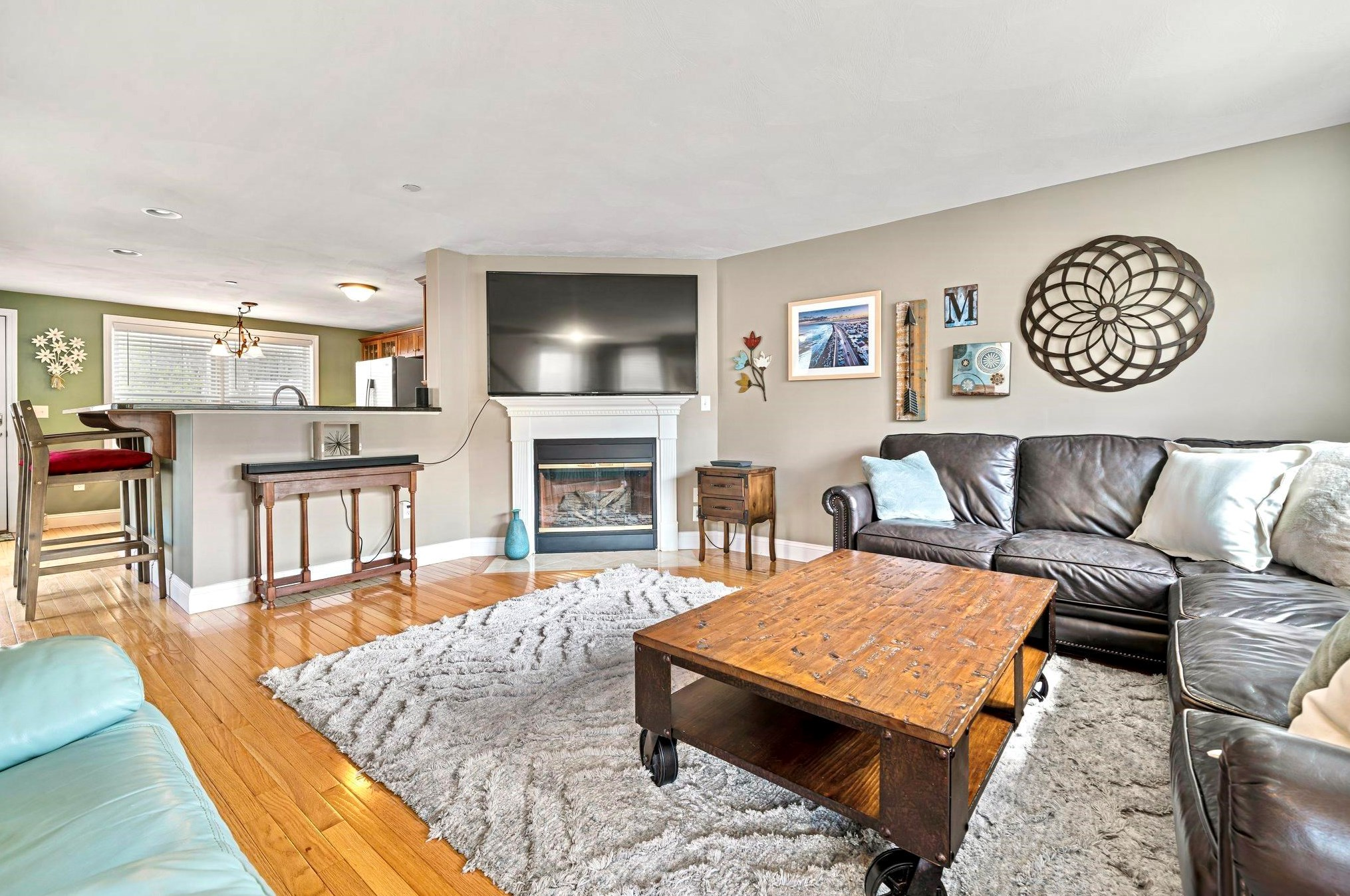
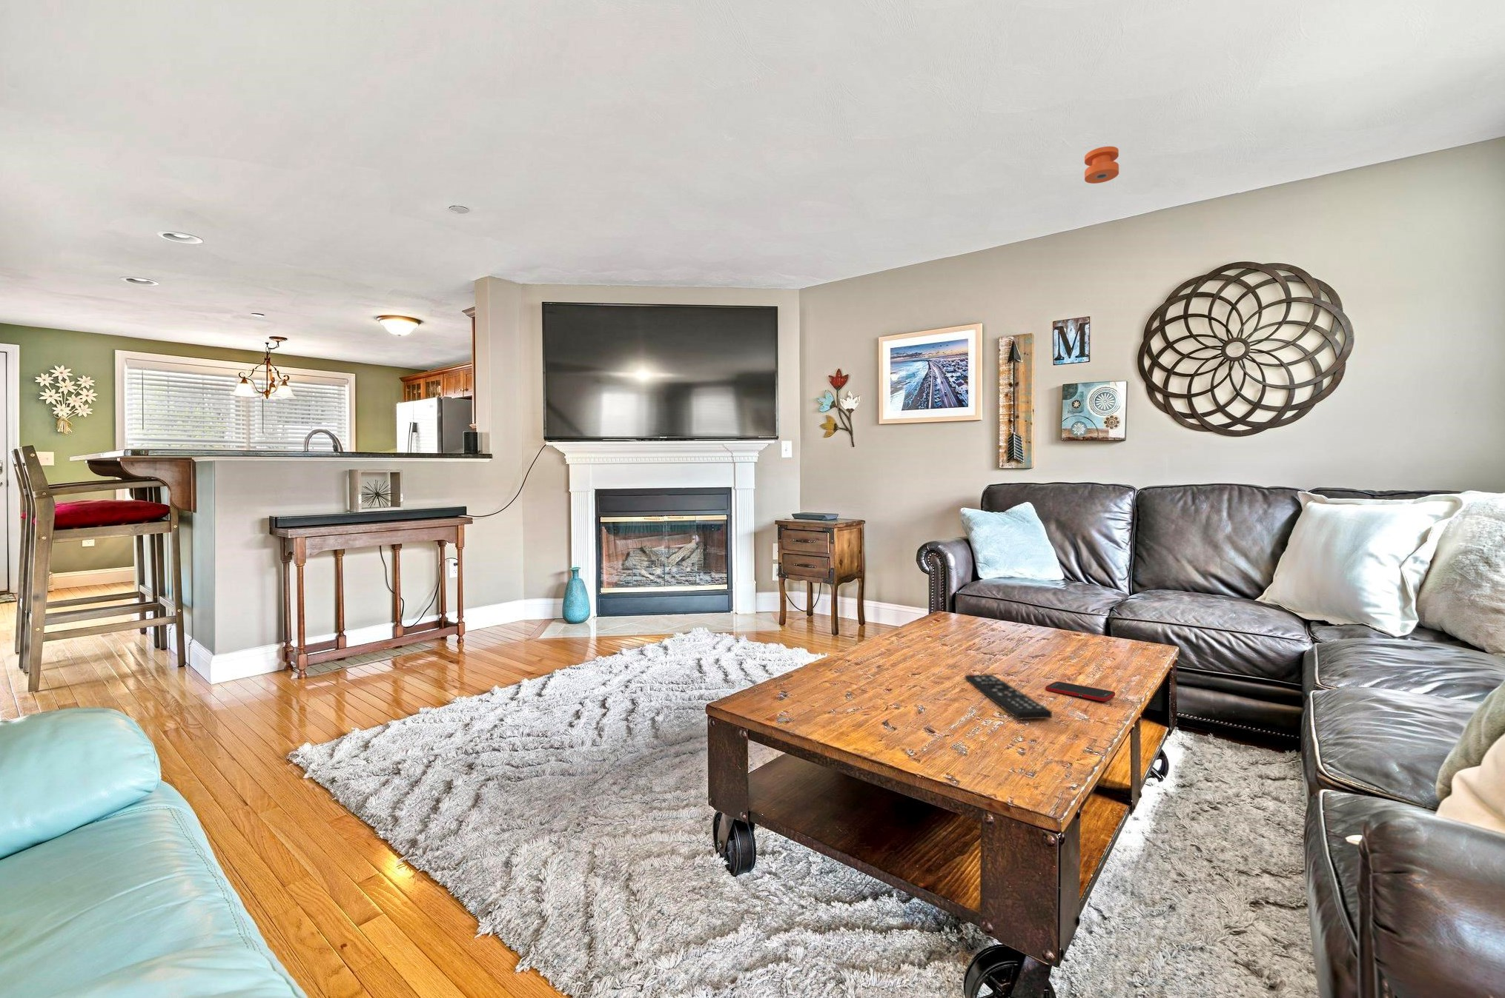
+ cell phone (1079, 691)
+ remote control (1003, 694)
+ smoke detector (1101, 165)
